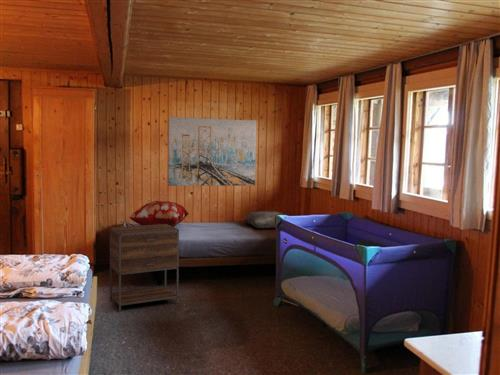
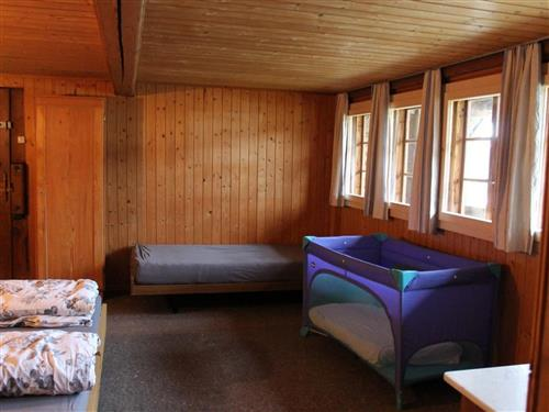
- nightstand (144, 265)
- wall art (213, 152)
- cushion (267, 219)
- decorative pillow (159, 215)
